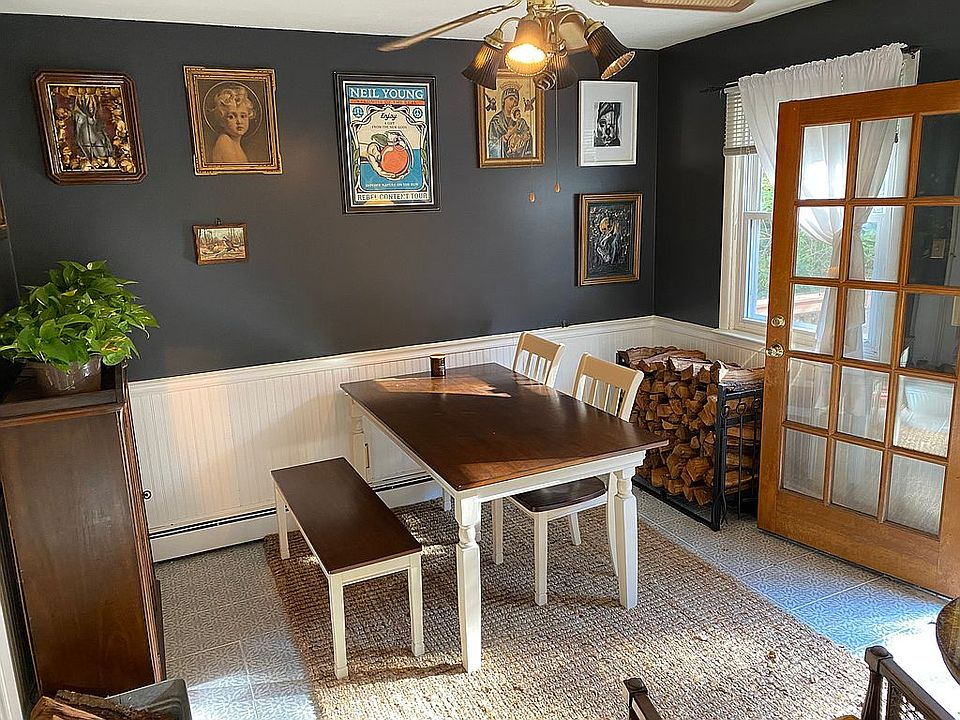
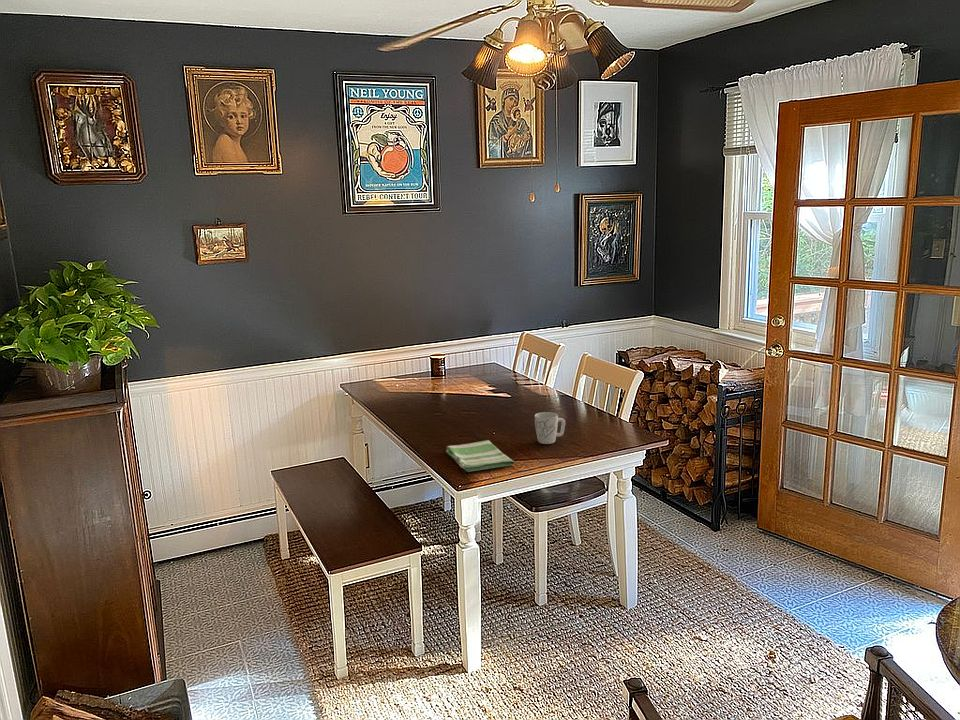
+ dish towel (478, 455)
+ mug (550, 427)
